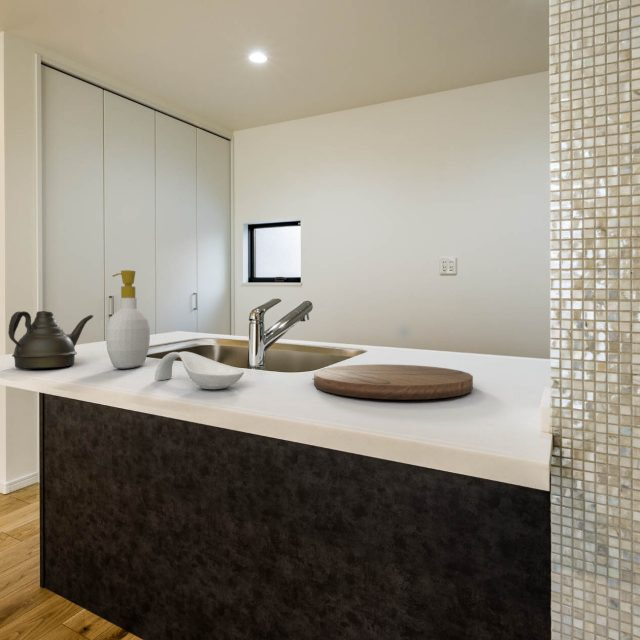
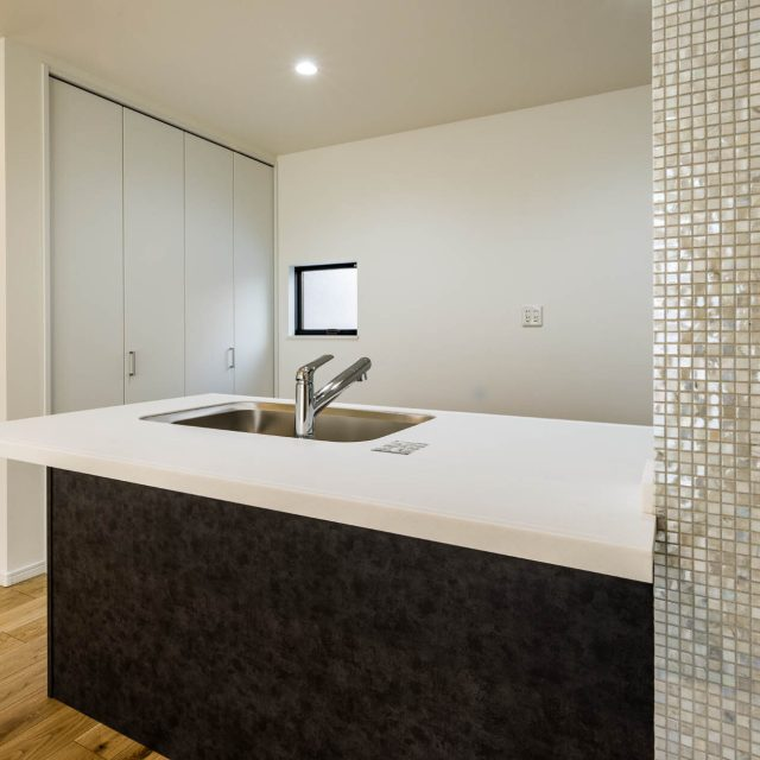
- soap bottle (127, 318)
- cutting board (391, 379)
- spoon rest (196, 368)
- teapot (56, 337)
